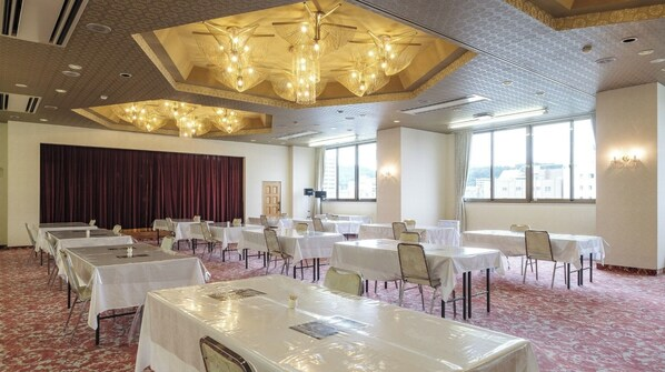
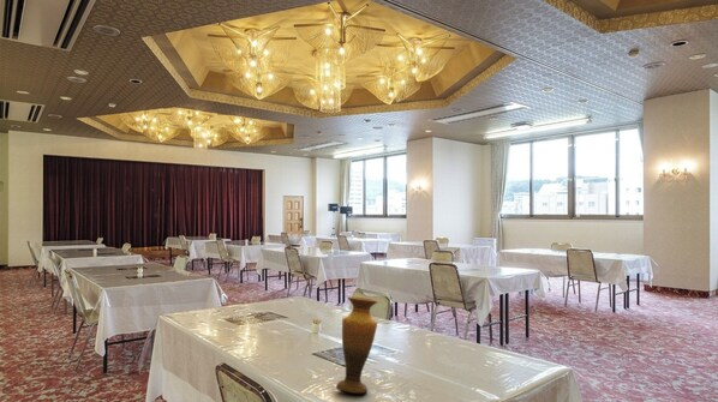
+ vase (357, 343)
